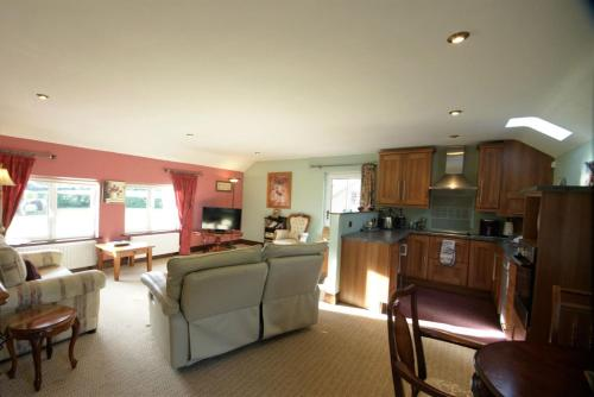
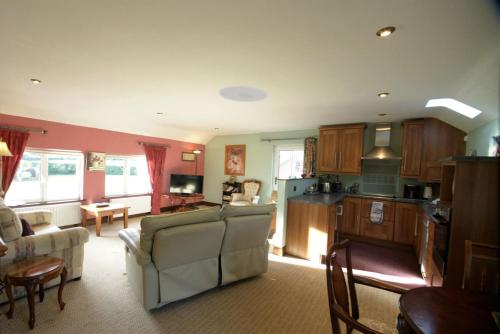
+ ceiling light (243, 92)
